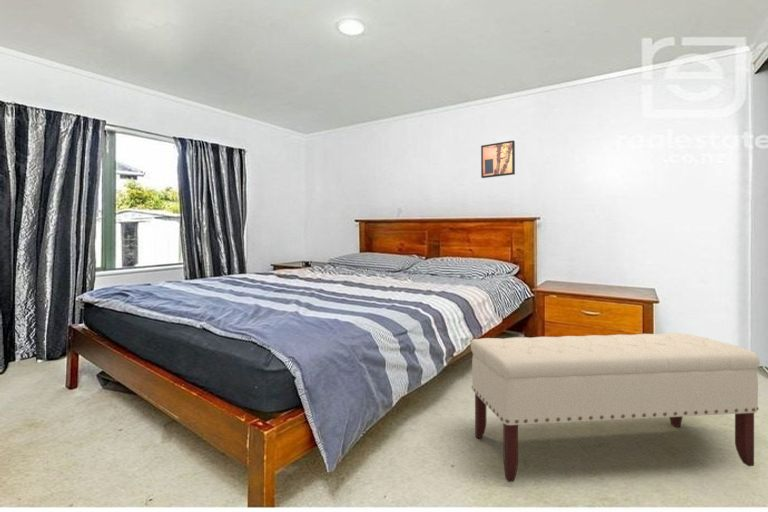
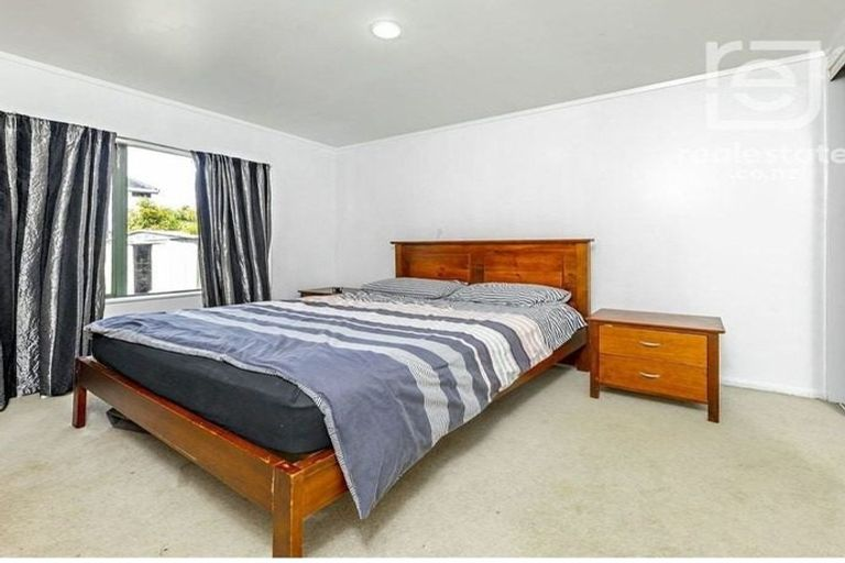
- bench (603, 396)
- wall art (497, 159)
